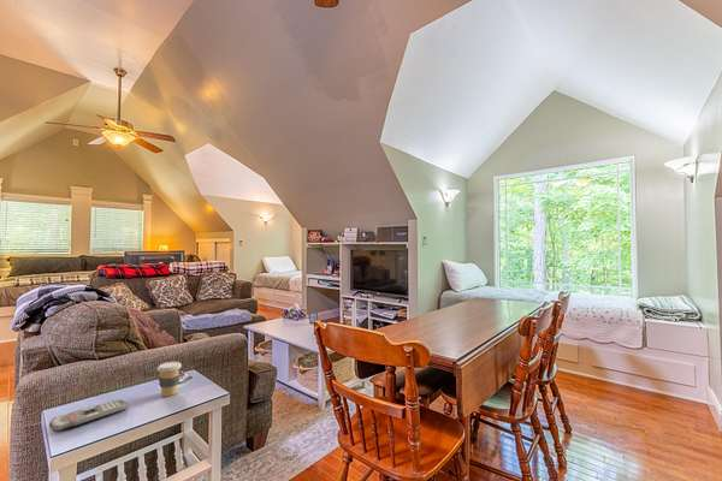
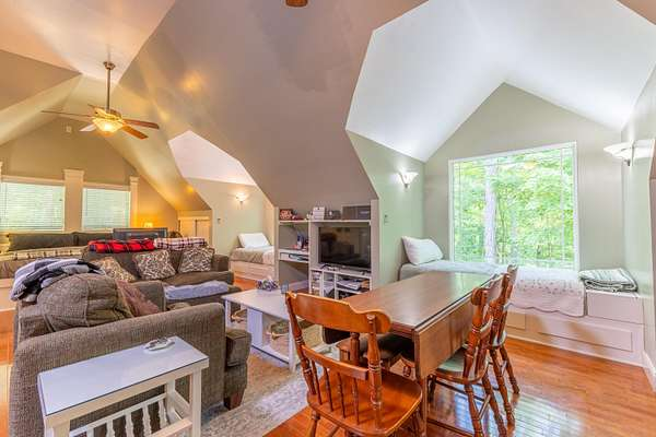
- remote control (90, 414)
- coffee cup (168, 379)
